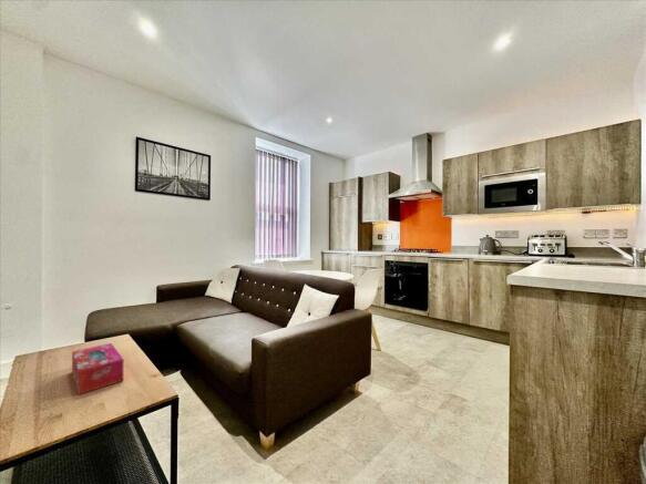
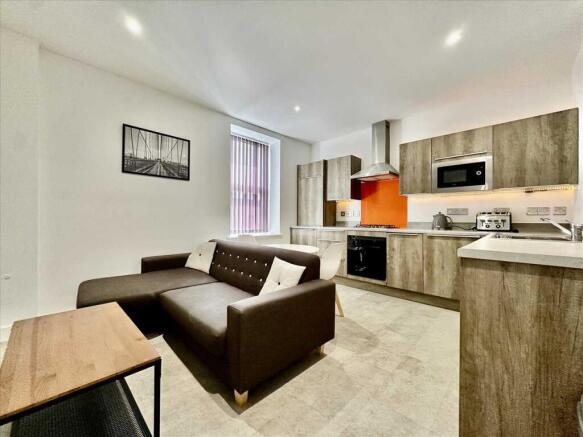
- tissue box (96, 365)
